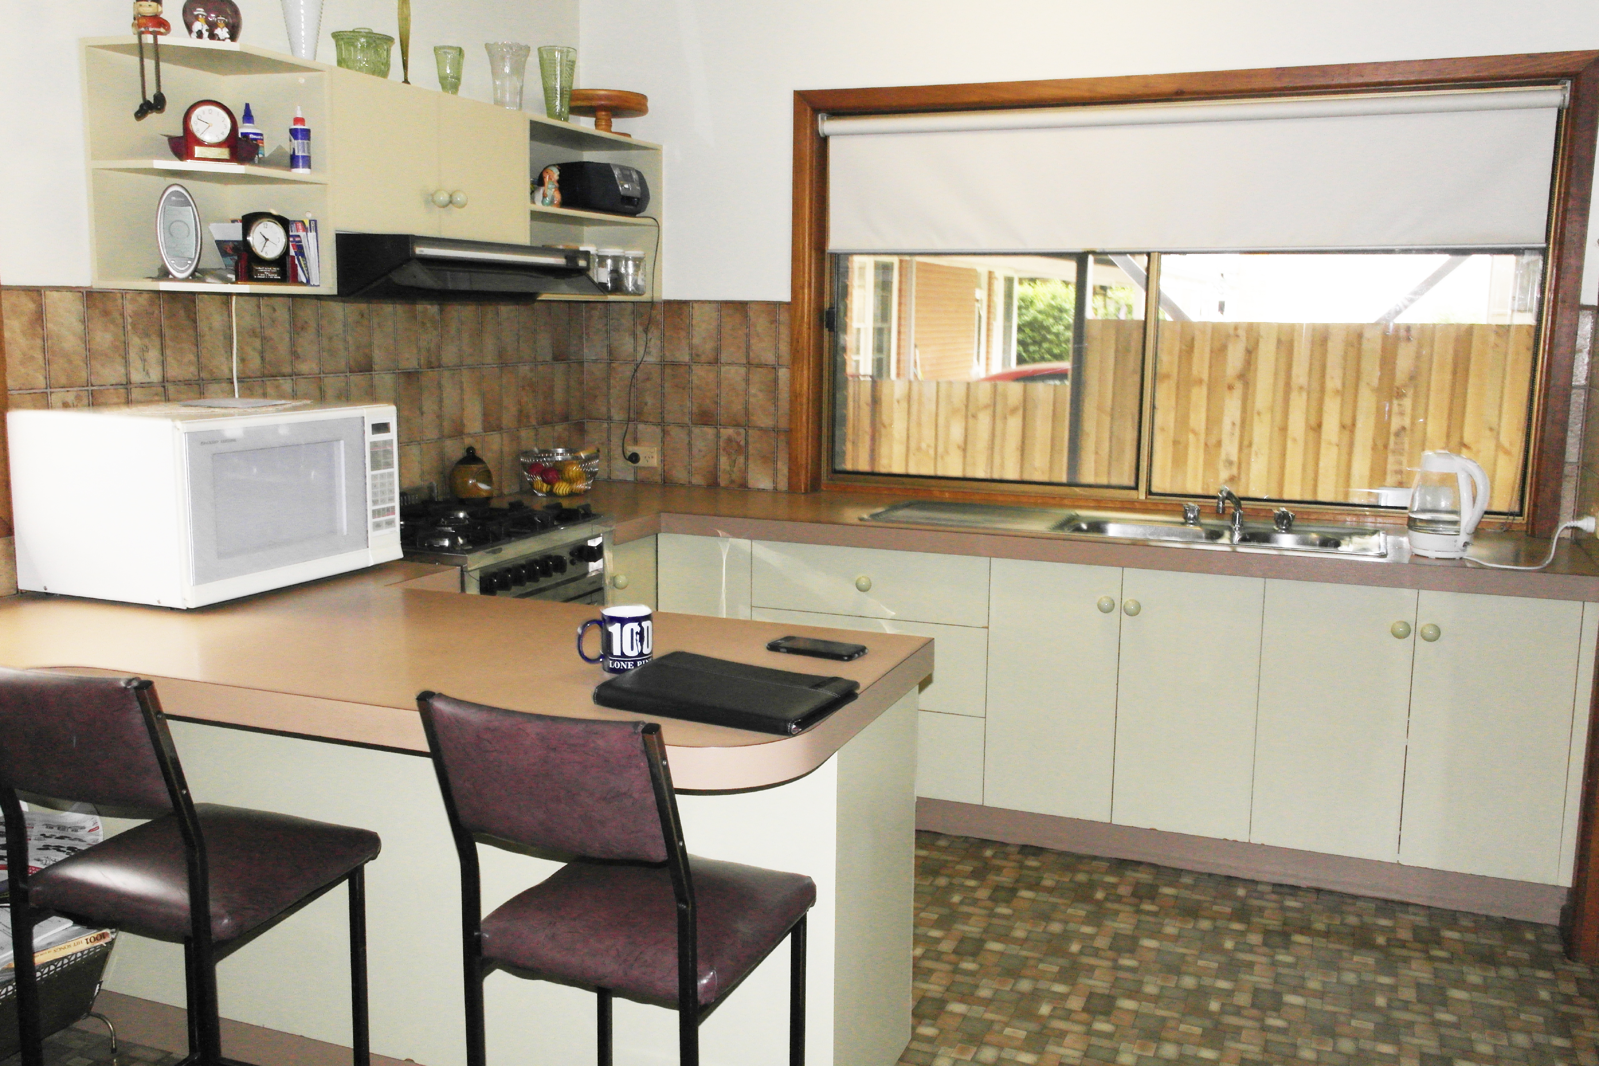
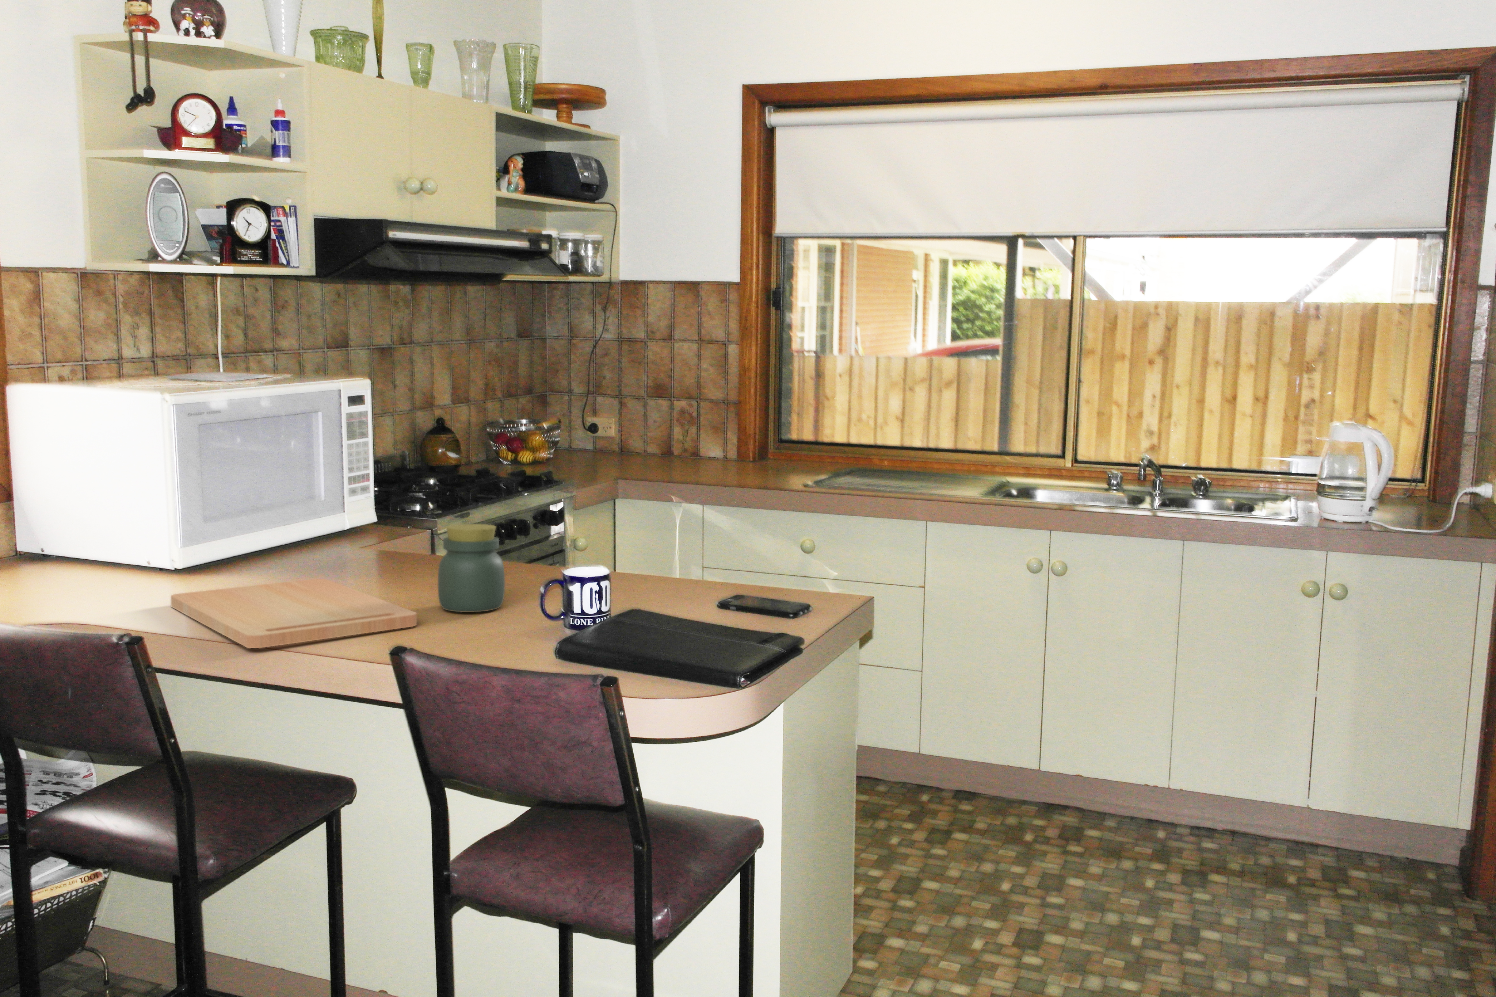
+ jar (471, 567)
+ cutting board (291, 610)
